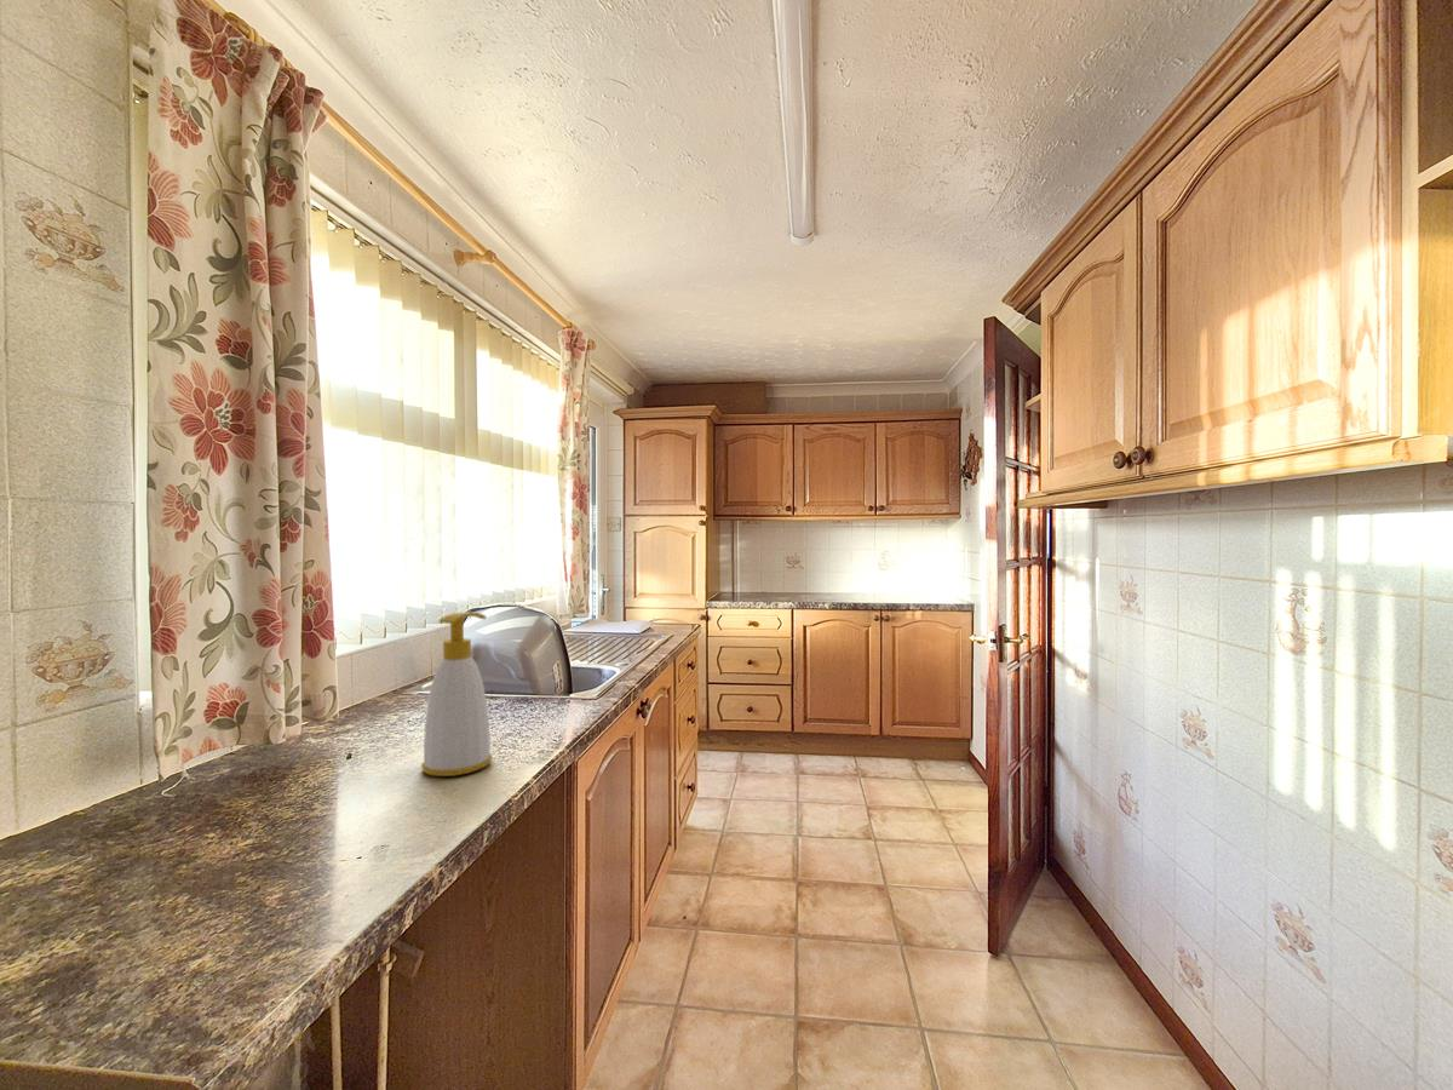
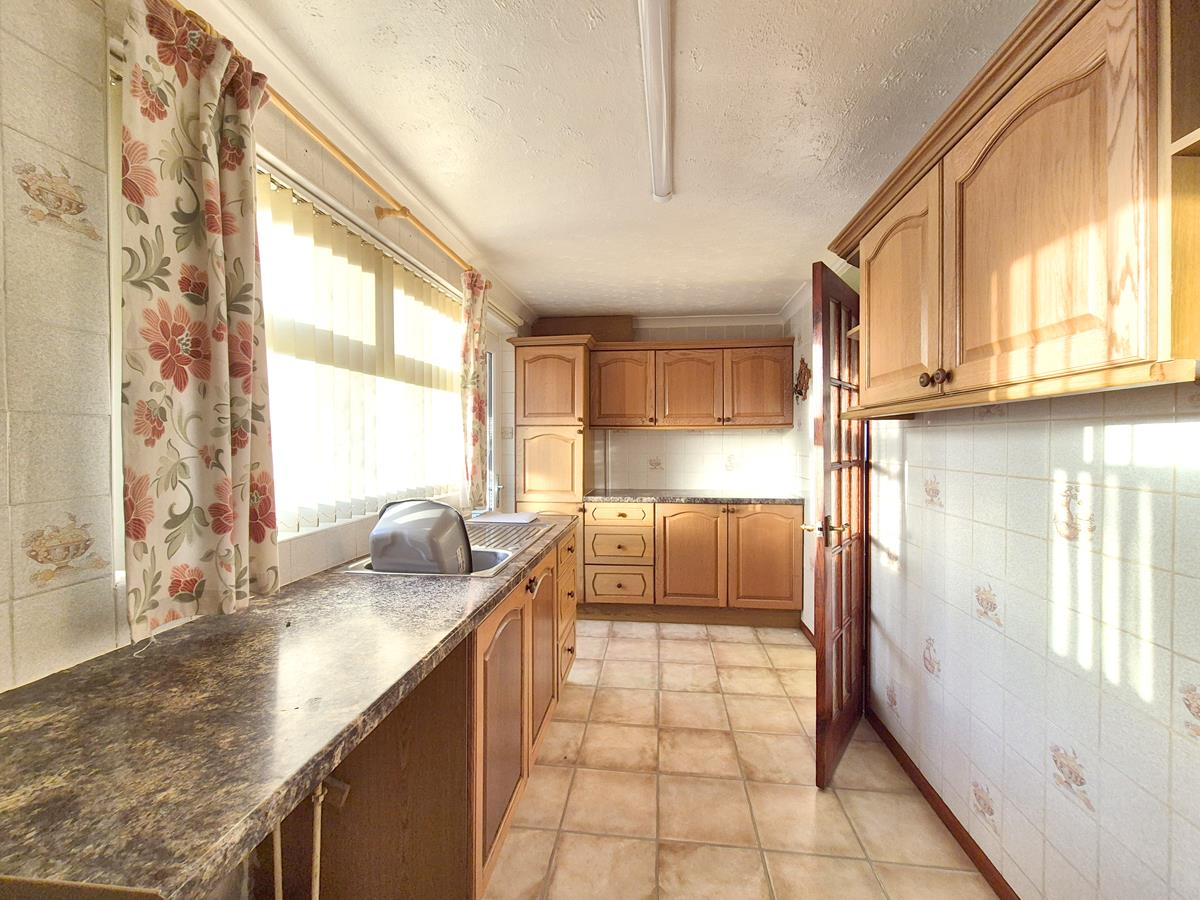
- soap bottle (458, 689)
